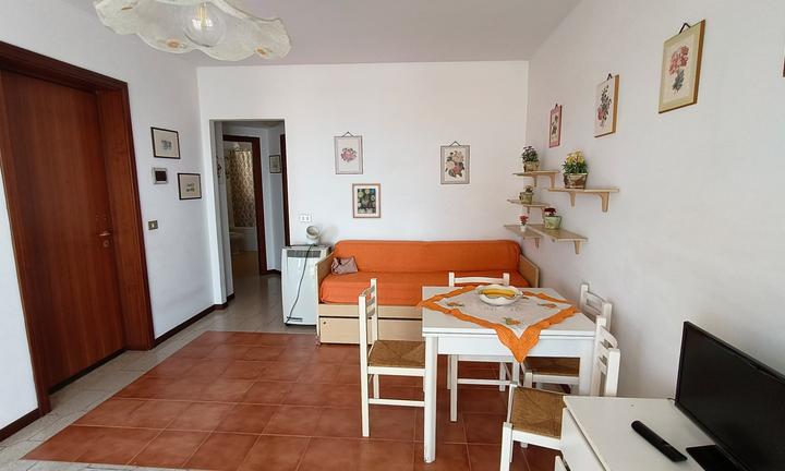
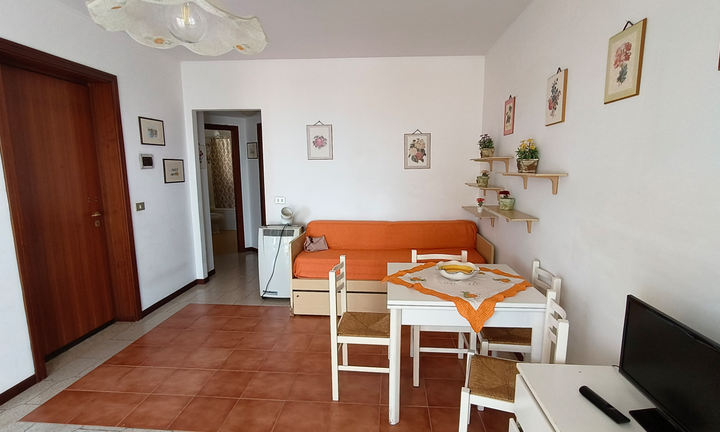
- wall art (366, 201)
